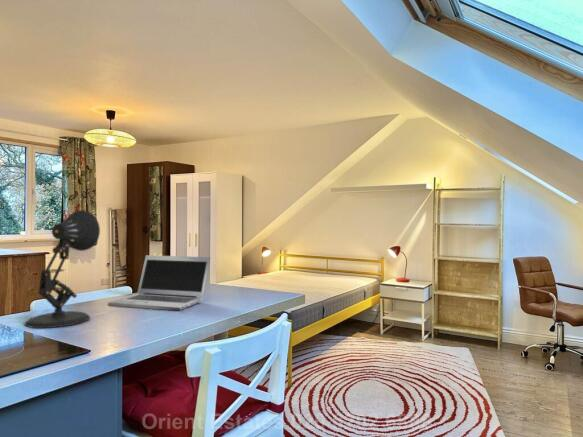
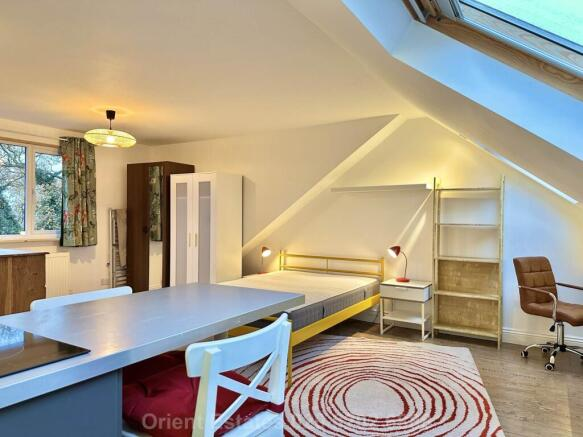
- laptop (161, 280)
- desk lamp (60, 264)
